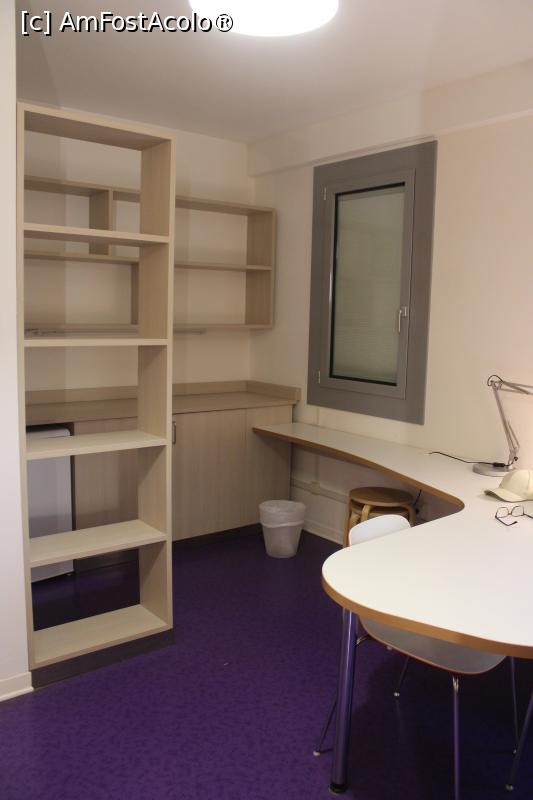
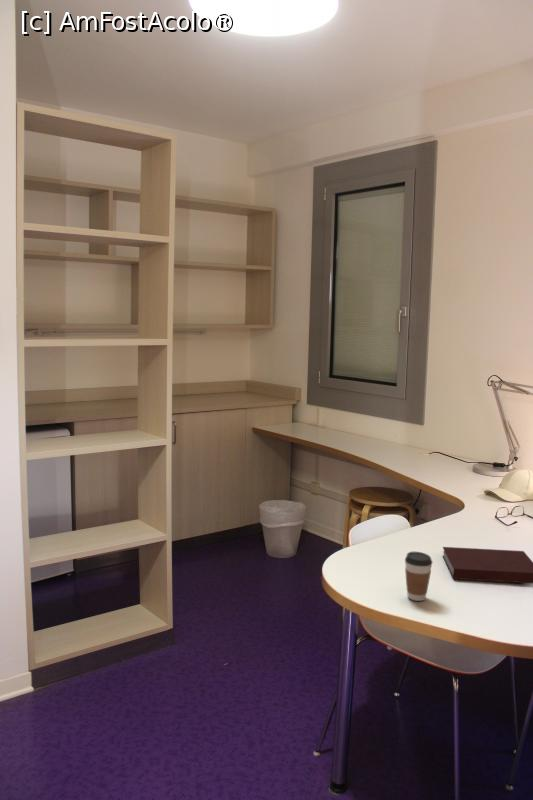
+ coffee cup (417, 576)
+ notebook (489, 564)
